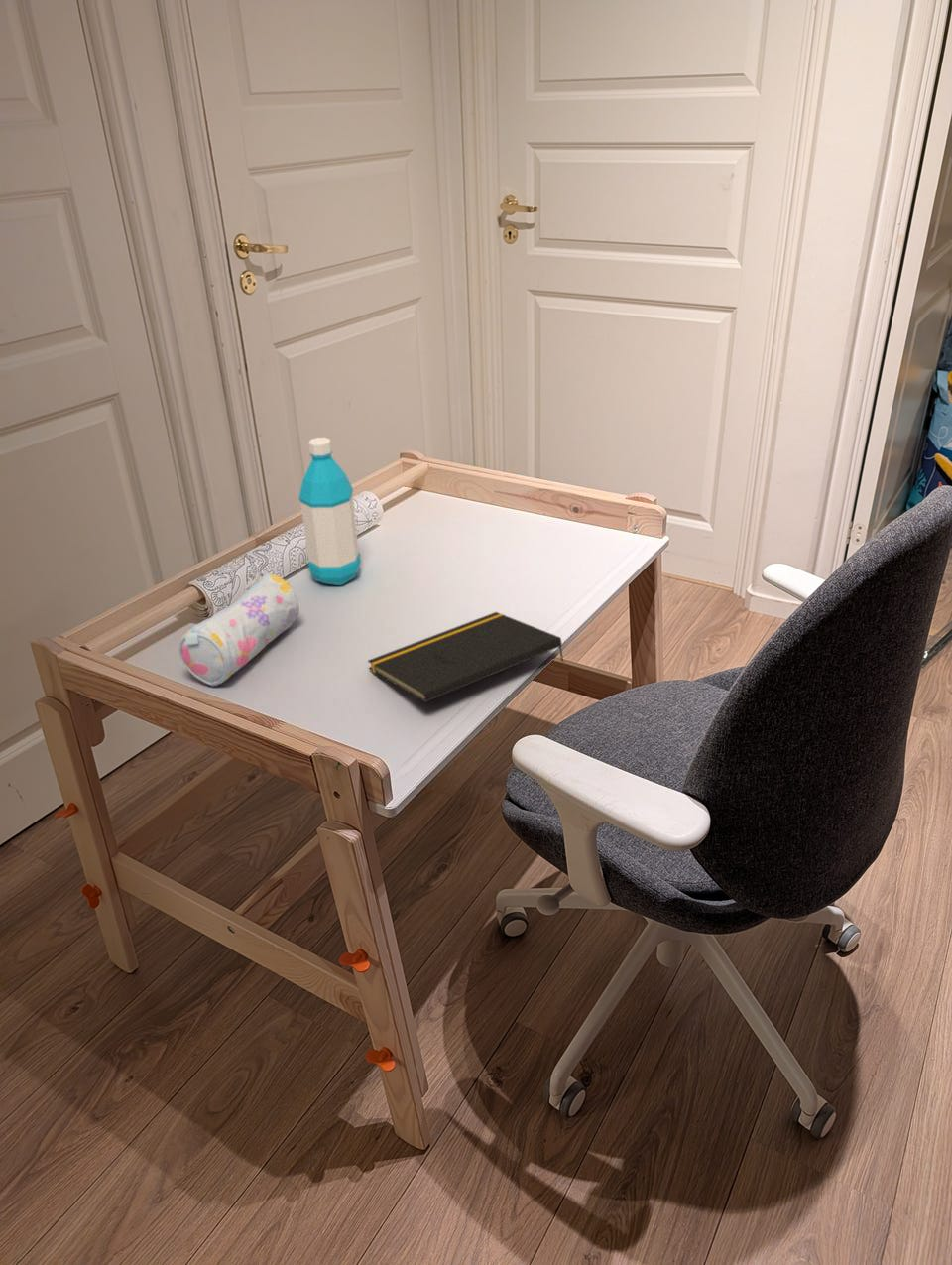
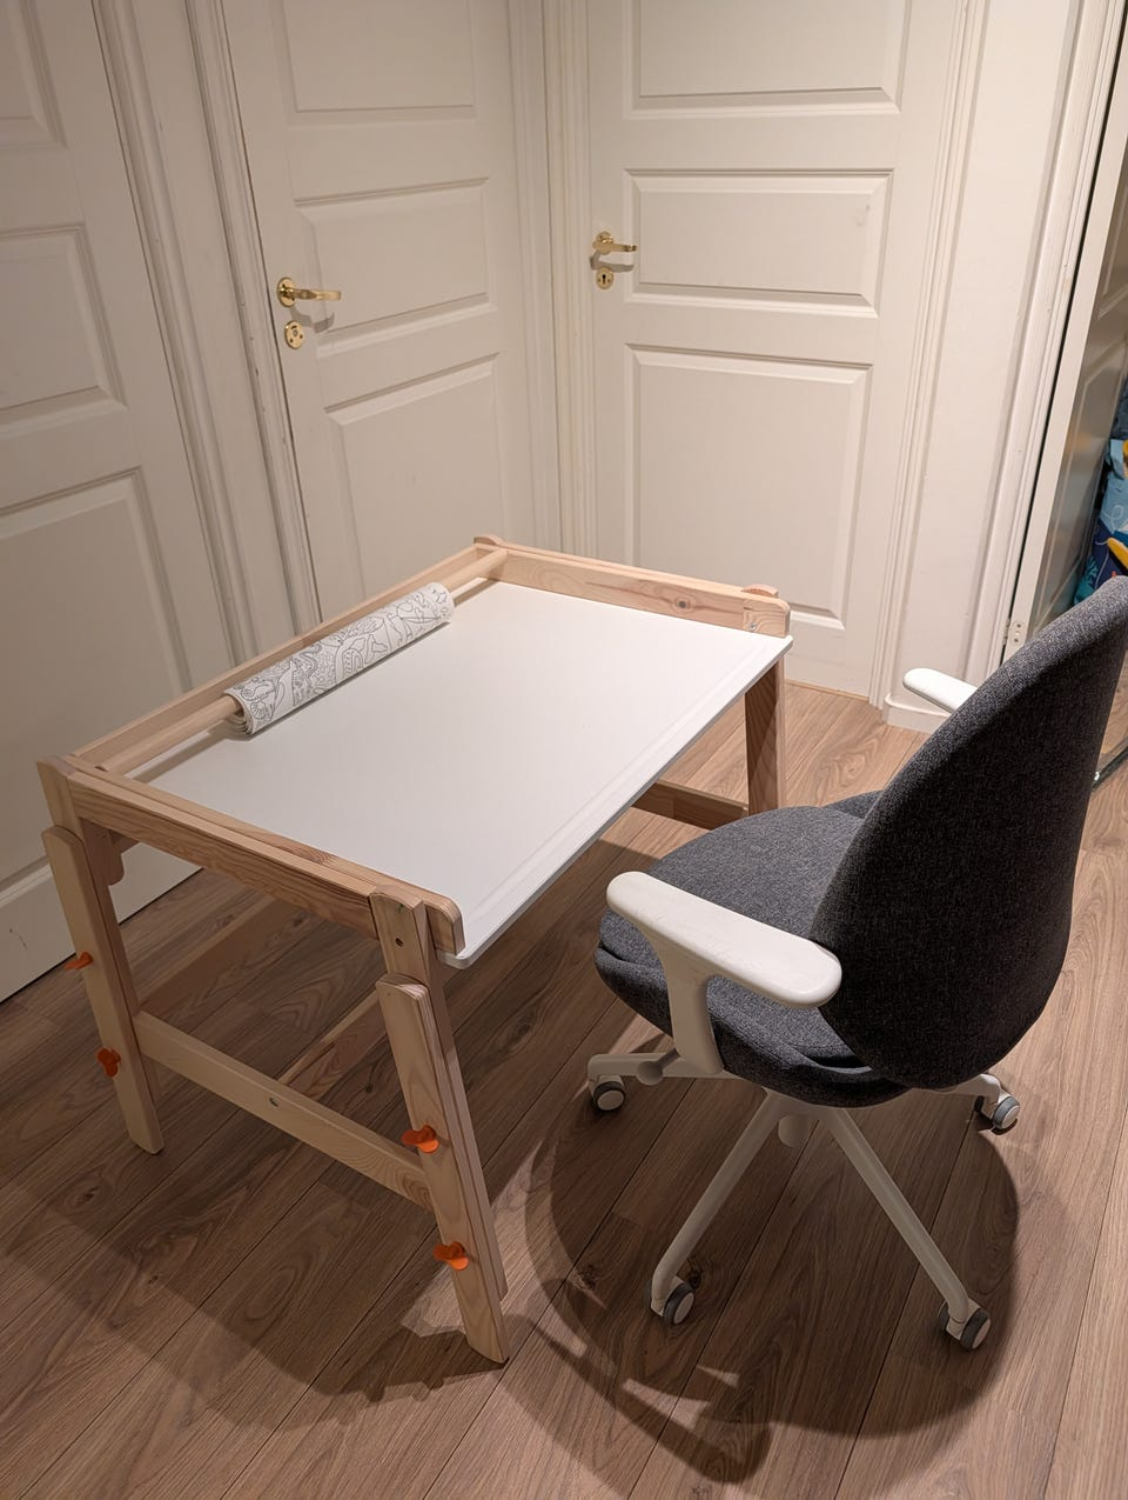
- water bottle (328, 511)
- notepad (463, 653)
- pencil case (242, 626)
